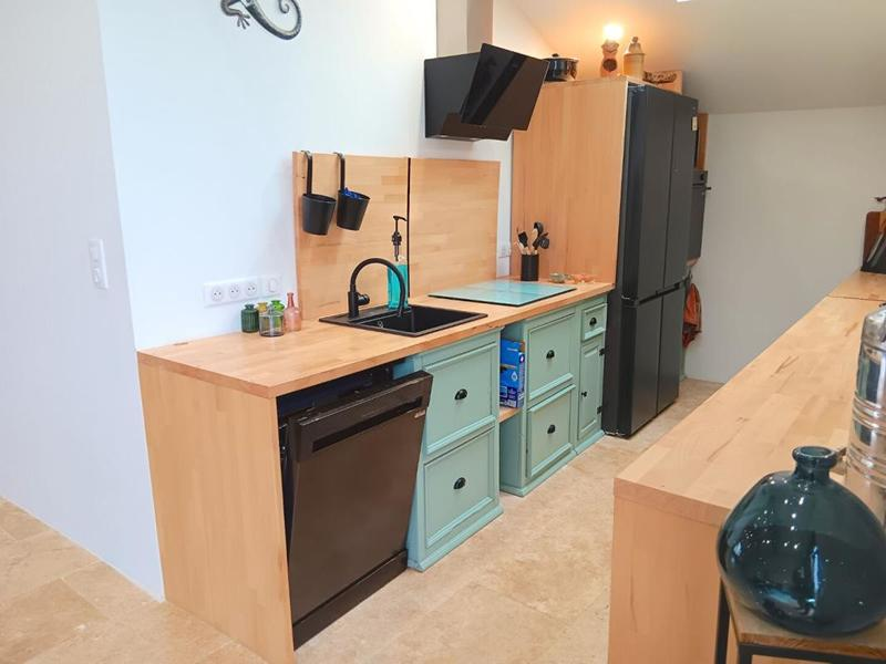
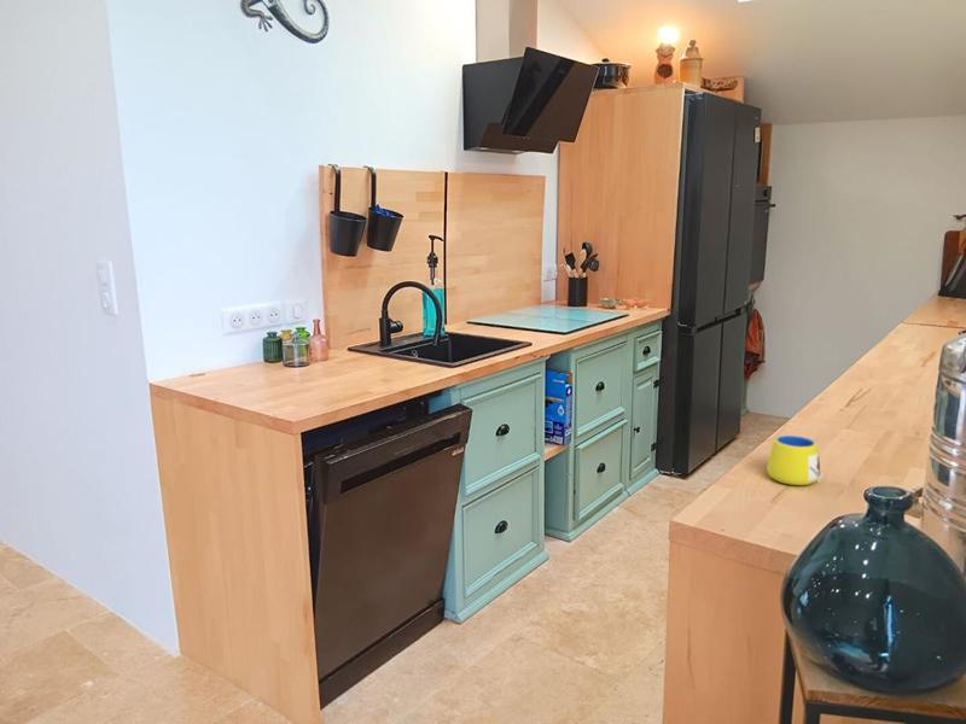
+ mug (795, 457)
